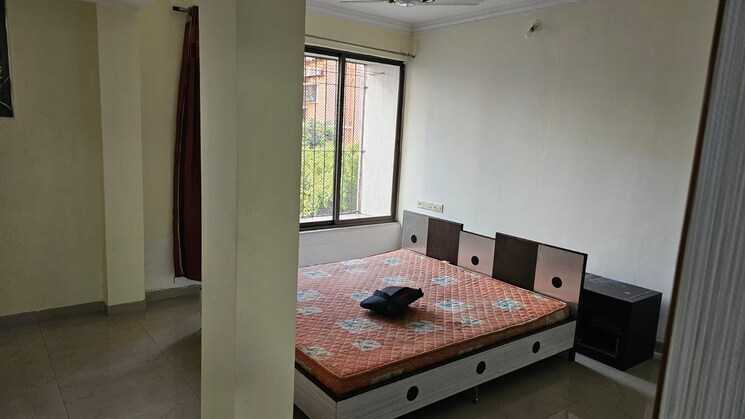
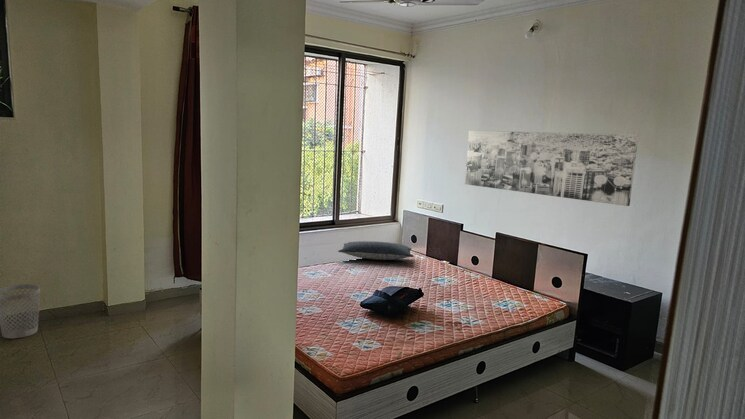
+ wall art (538, 163)
+ pillow (376, 250)
+ wastebasket (19, 311)
